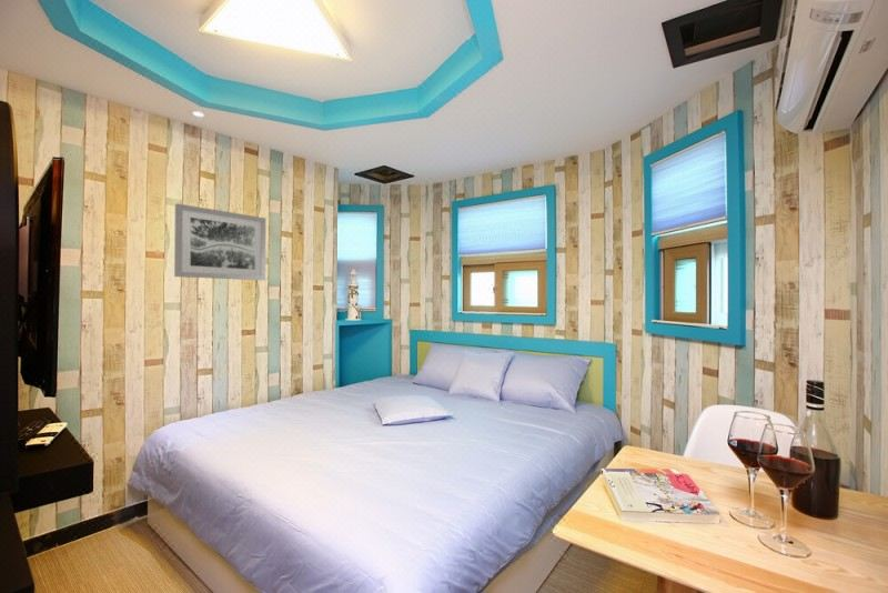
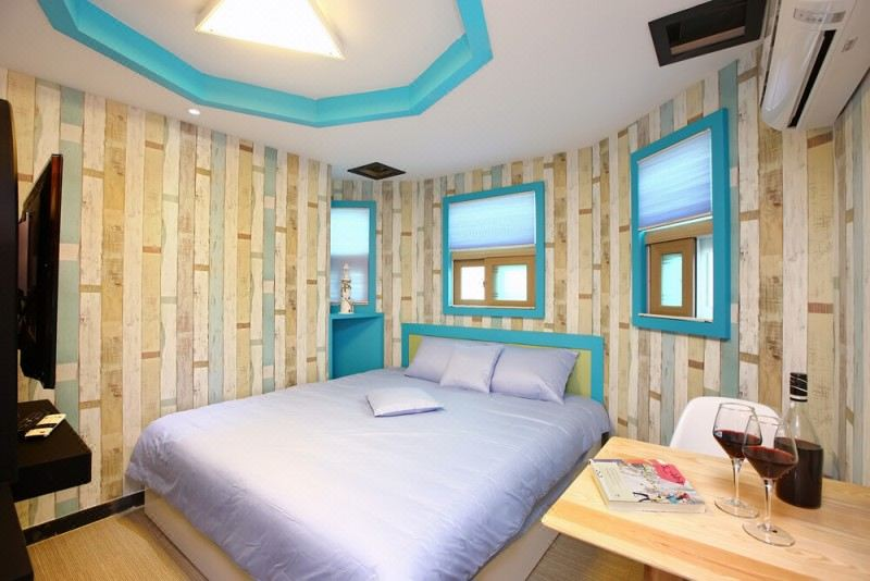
- wall art (223, 244)
